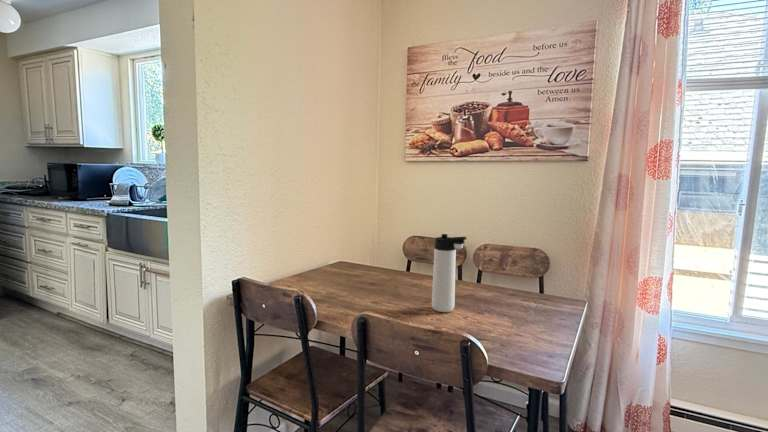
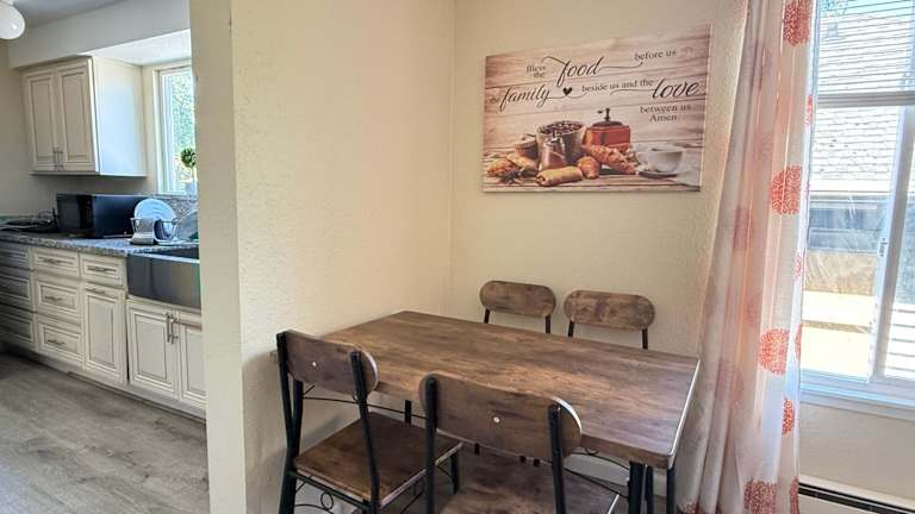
- thermos bottle (448, 273)
